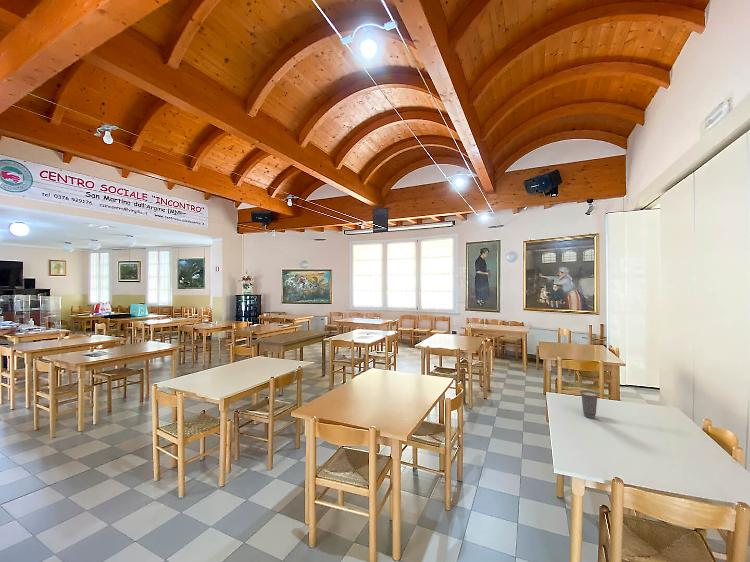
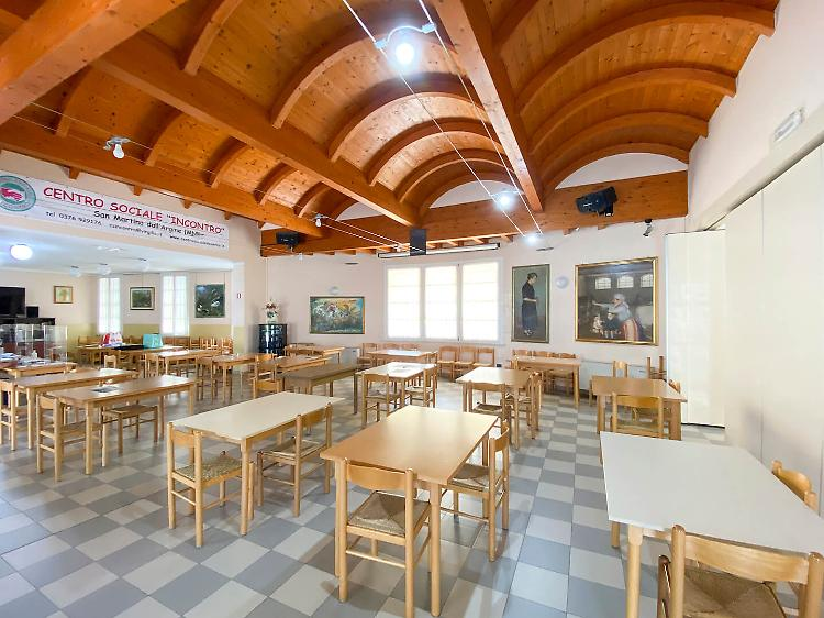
- cup (589, 404)
